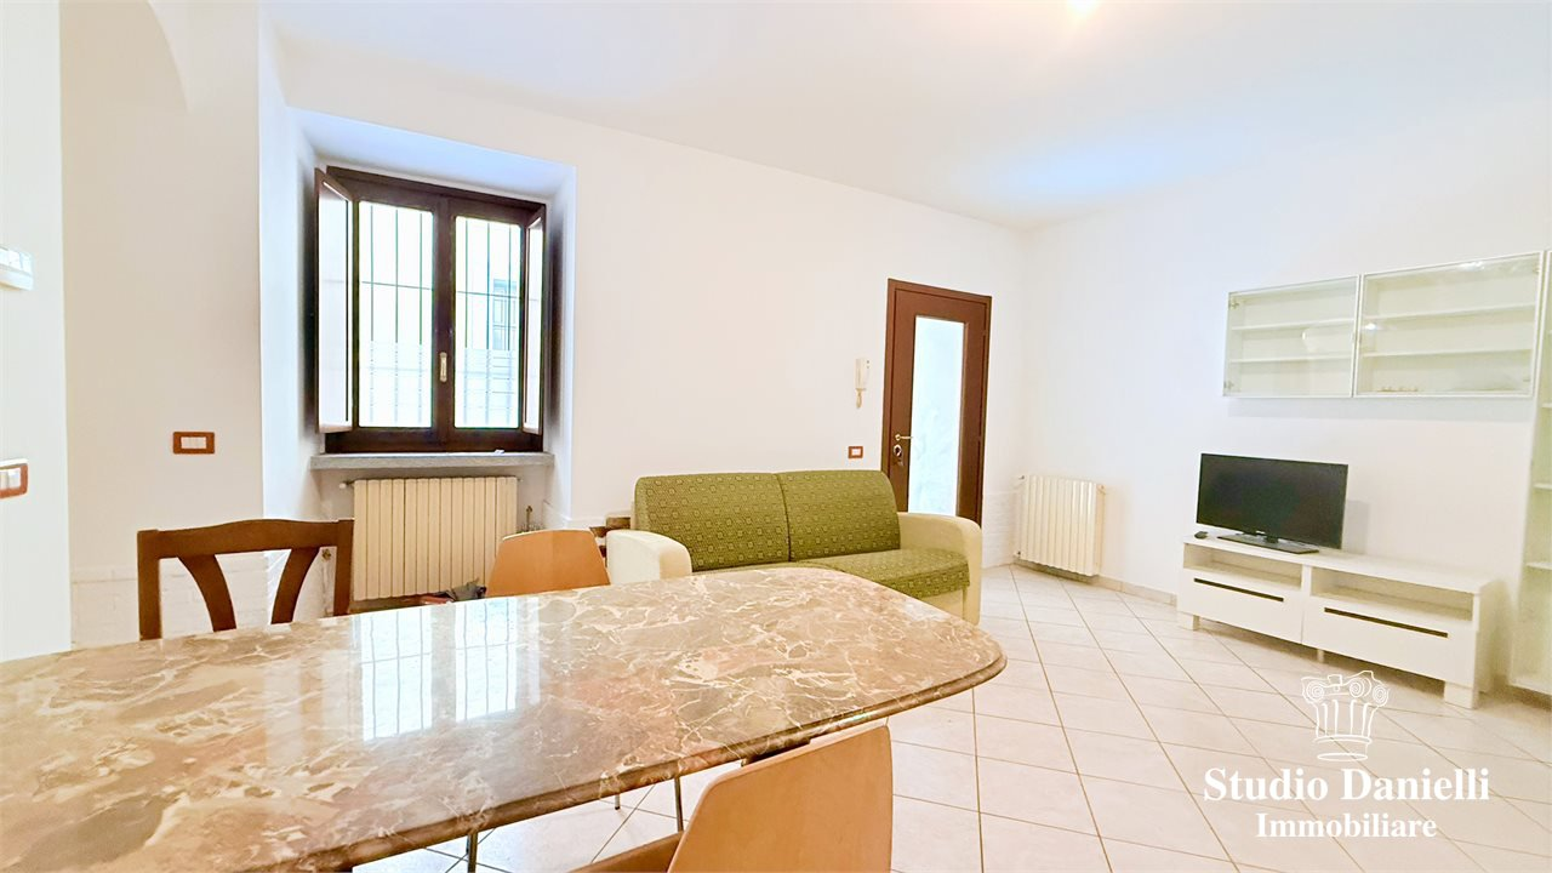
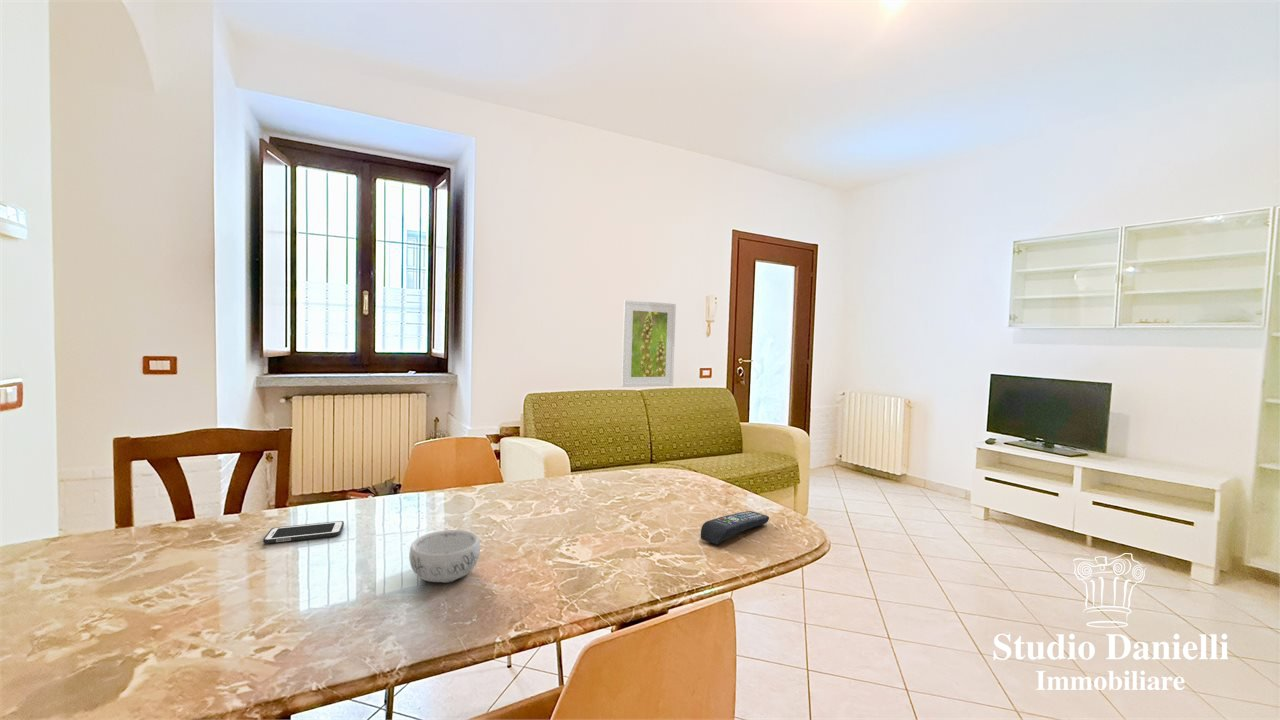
+ cell phone (305, 531)
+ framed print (649, 344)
+ decorative bowl (446, 555)
+ remote control (735, 523)
